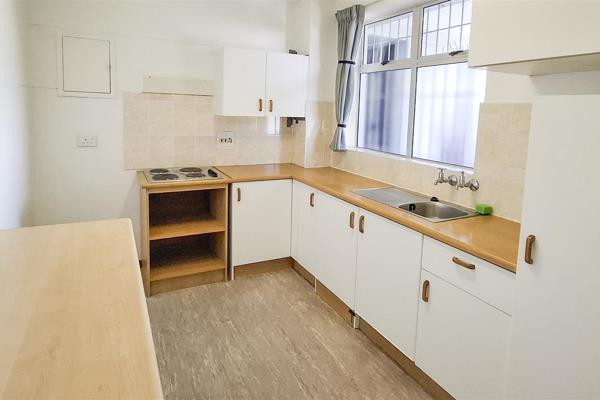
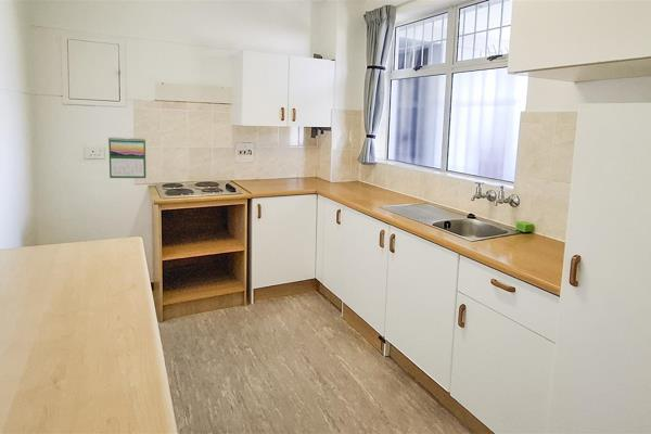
+ calendar (127, 157)
